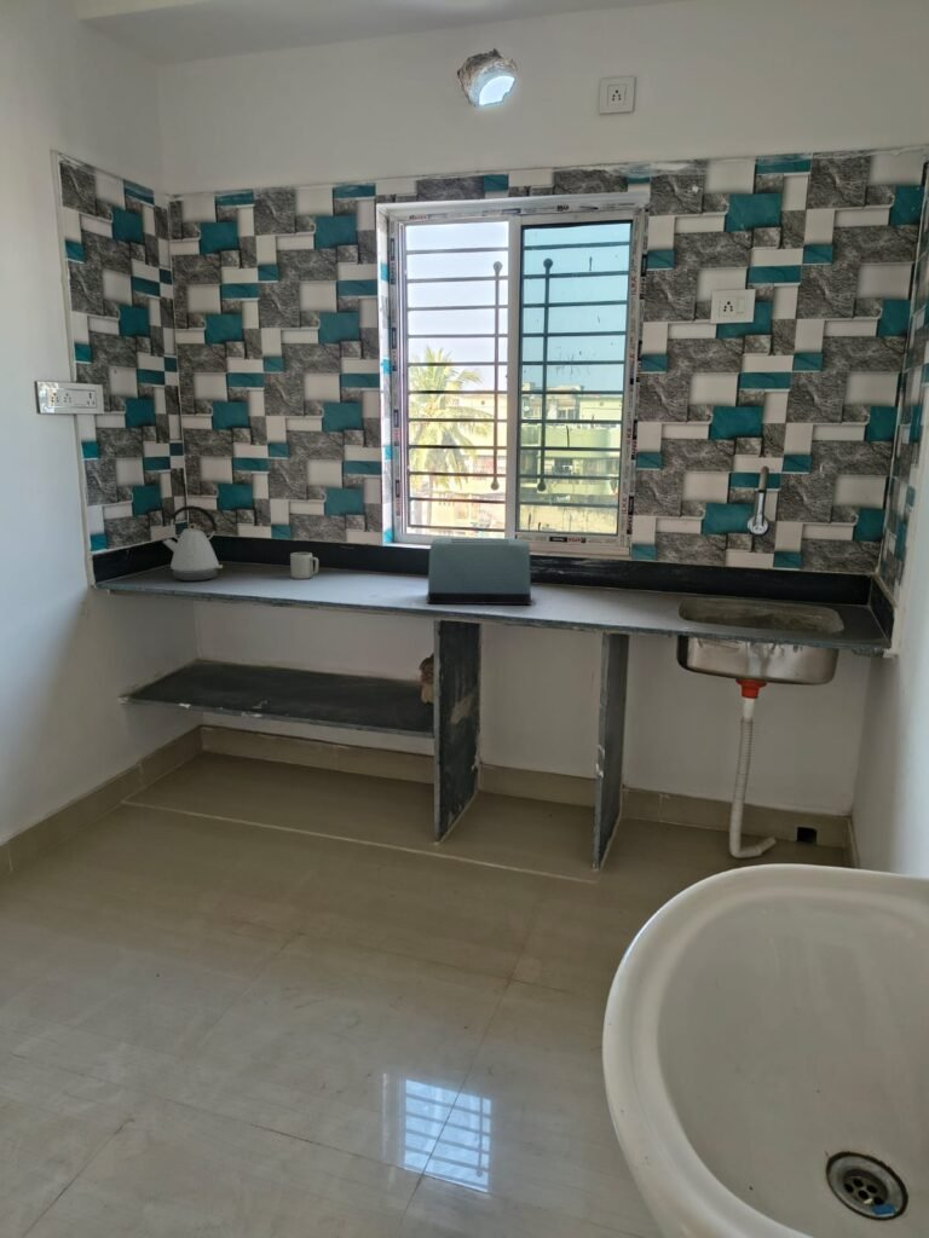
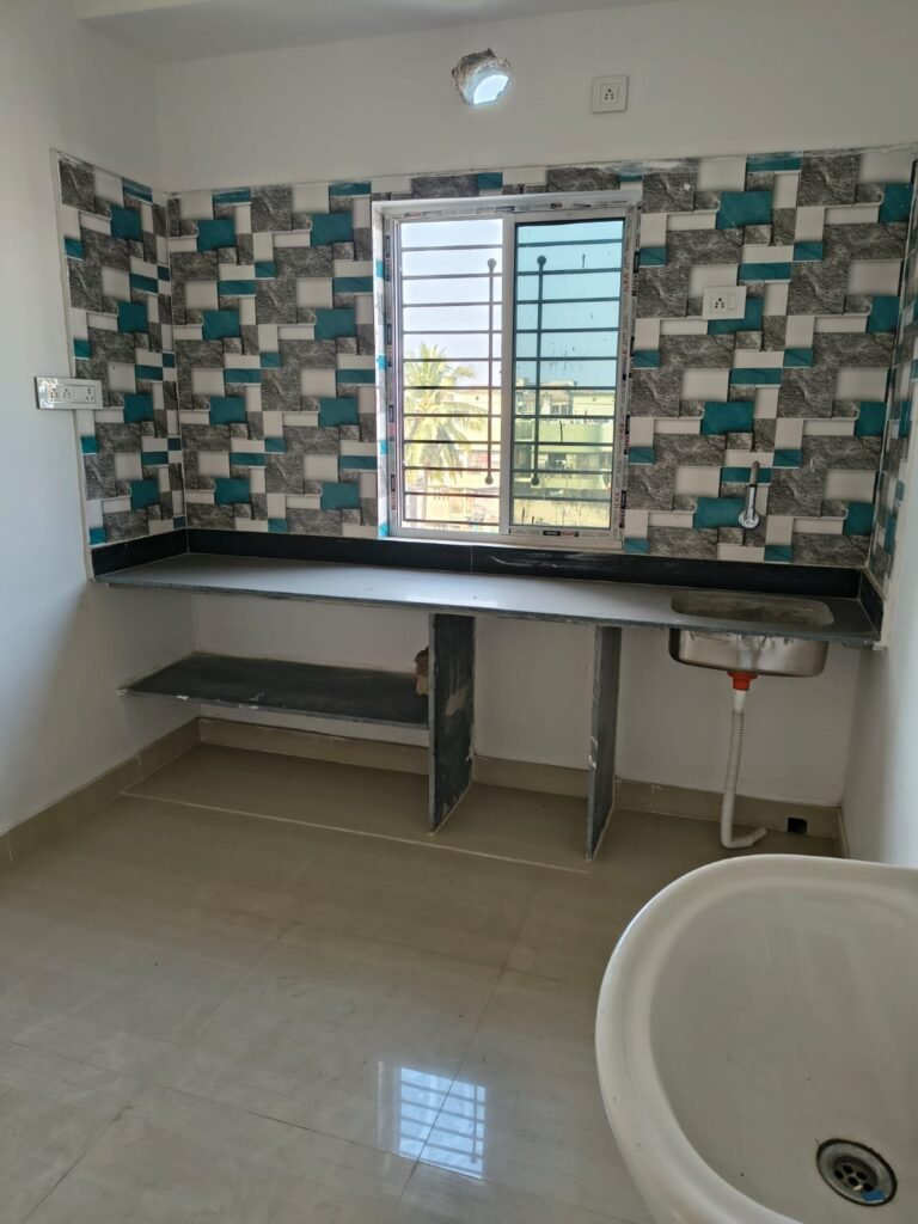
- kettle (191, 542)
- cup (305, 565)
- toaster (480, 569)
